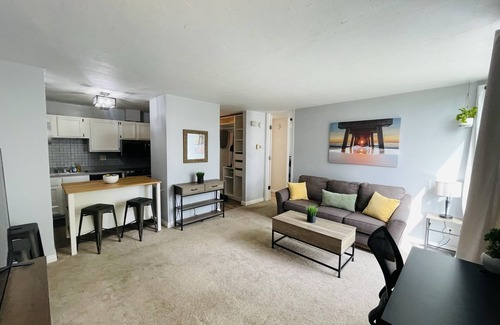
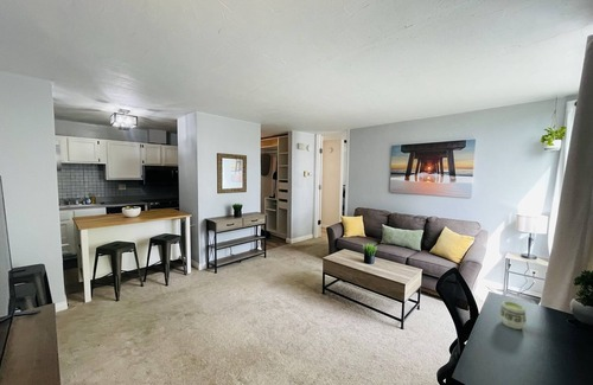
+ cup (512, 314)
